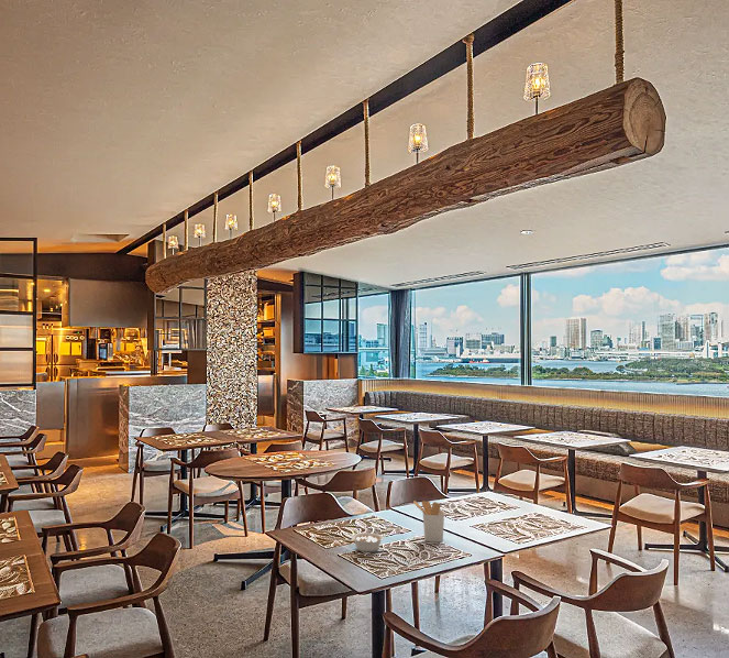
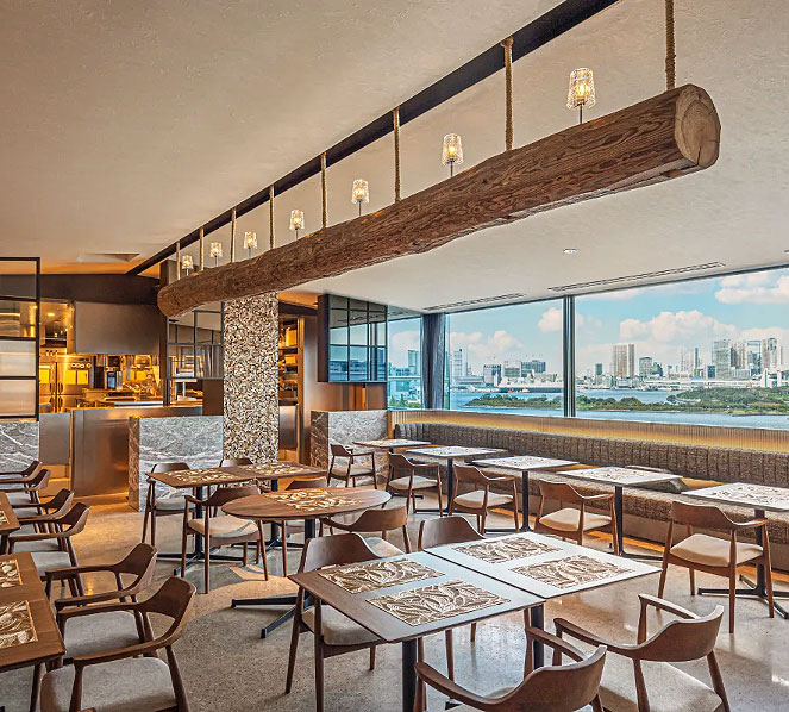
- legume (368, 541)
- utensil holder (428, 519)
